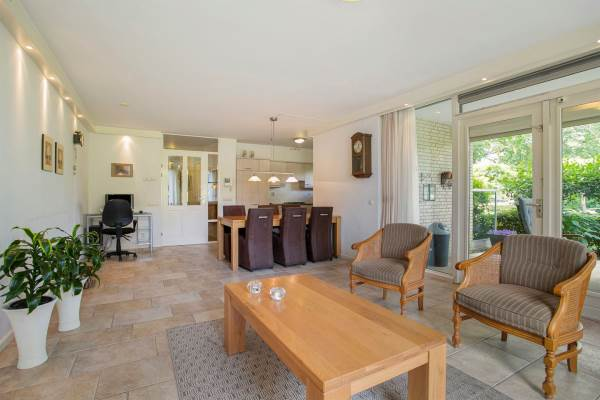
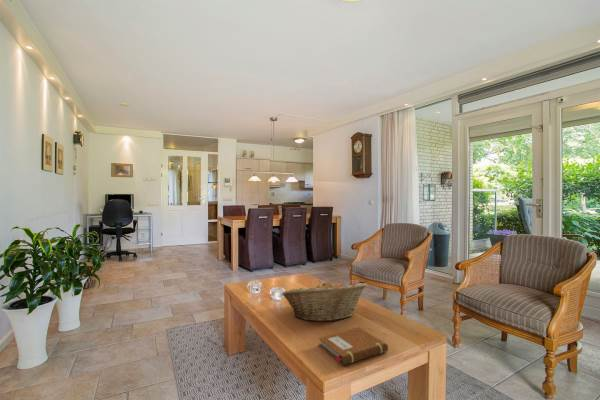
+ notebook (351, 345)
+ fruit basket (324, 296)
